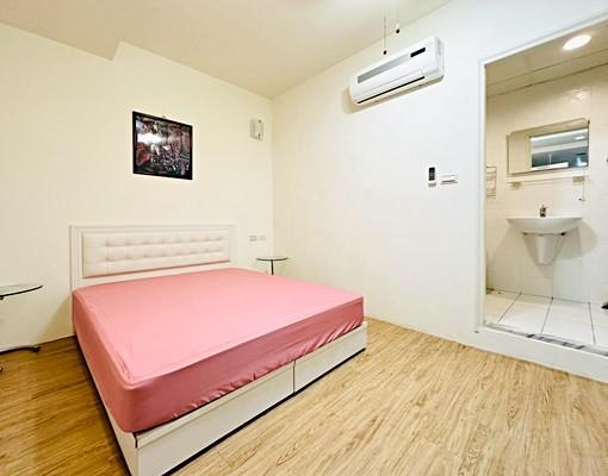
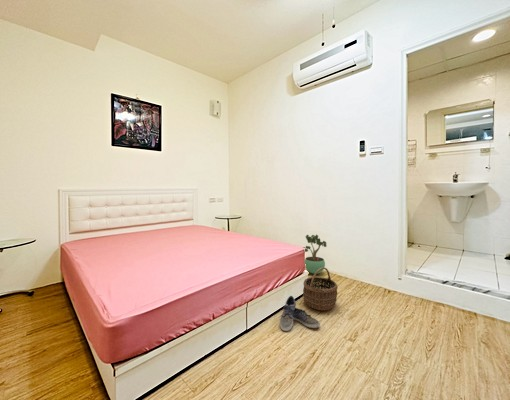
+ shoe (297, 313)
+ wicker basket (319, 286)
+ potted plant (315, 253)
